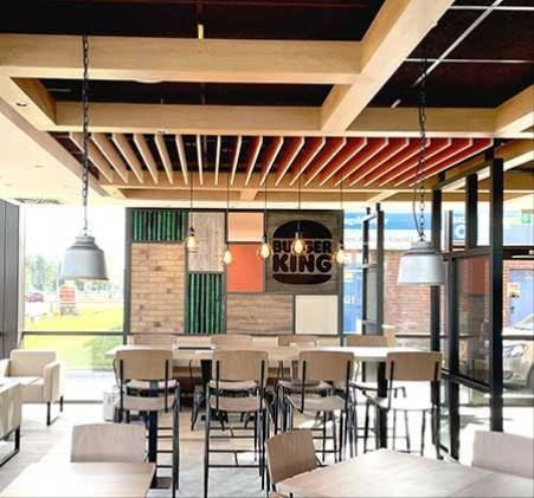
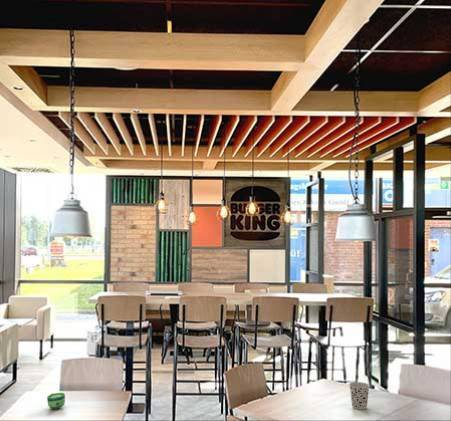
+ cup (359, 395)
+ cup (54, 400)
